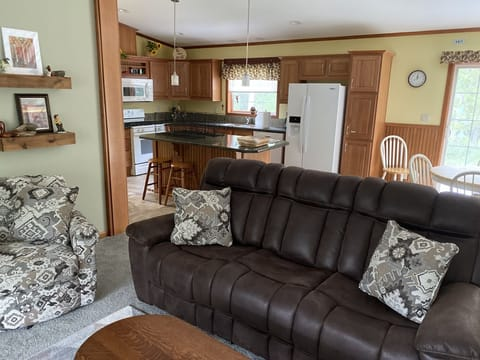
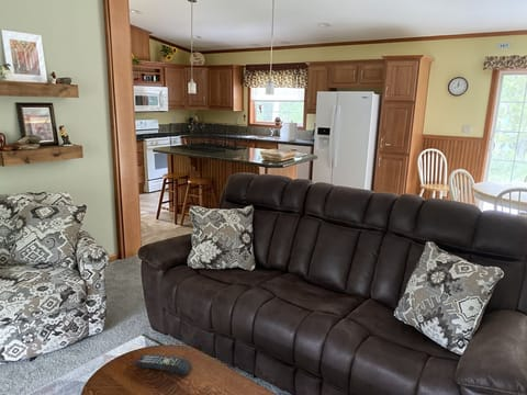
+ remote control (164, 363)
